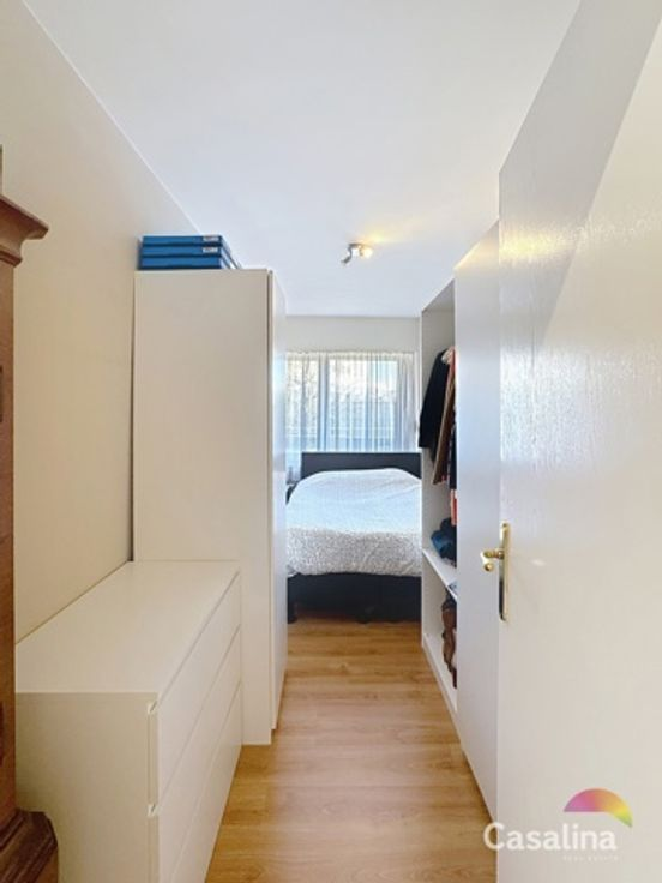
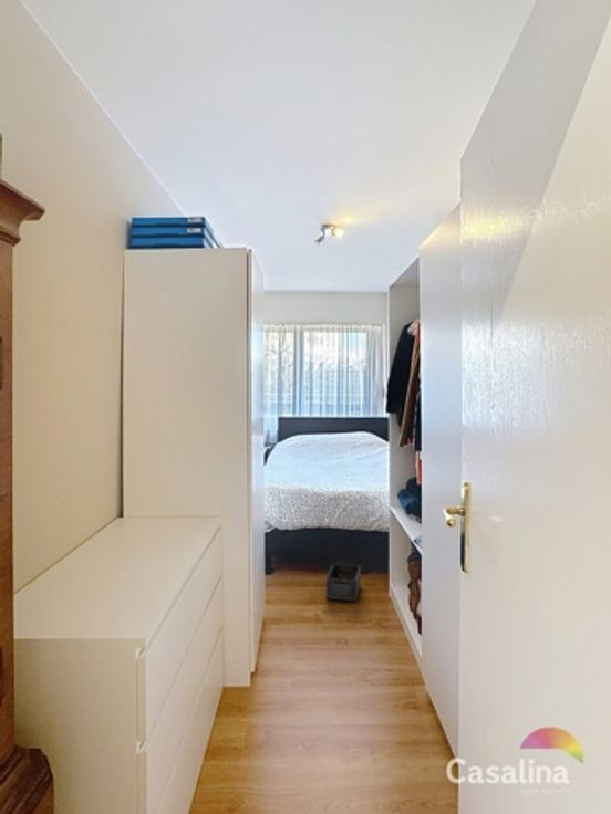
+ storage bin (343, 581)
